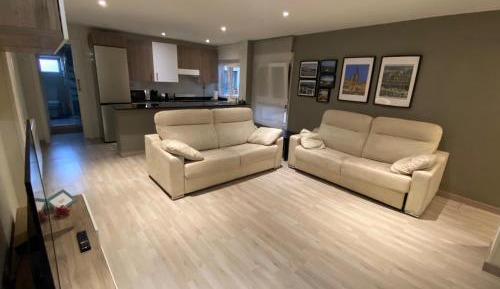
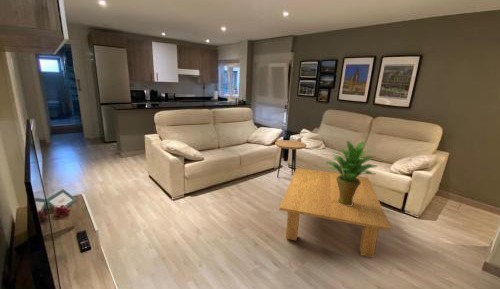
+ potted plant (349, 173)
+ side table (292, 161)
+ coffee table (329, 204)
